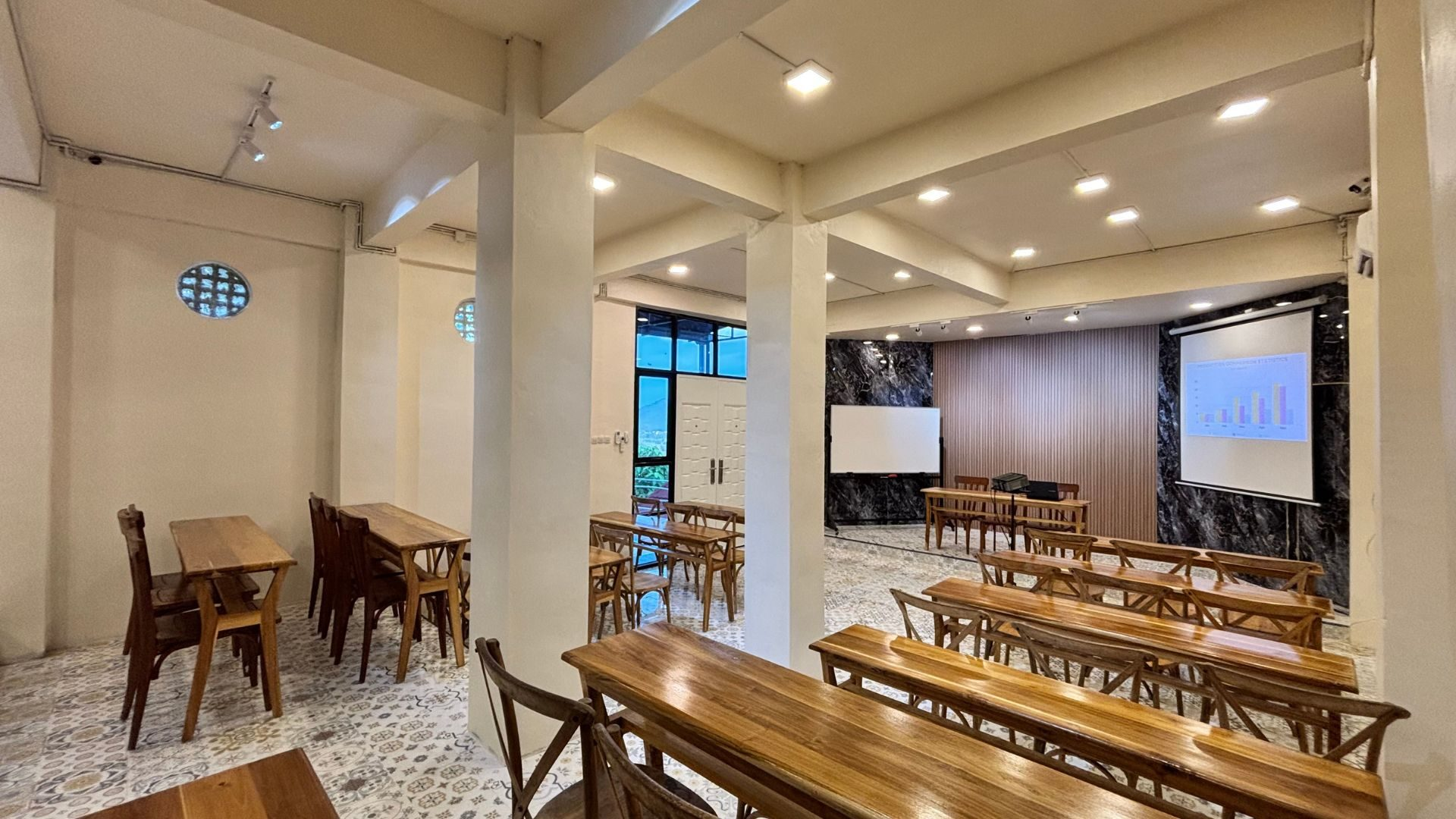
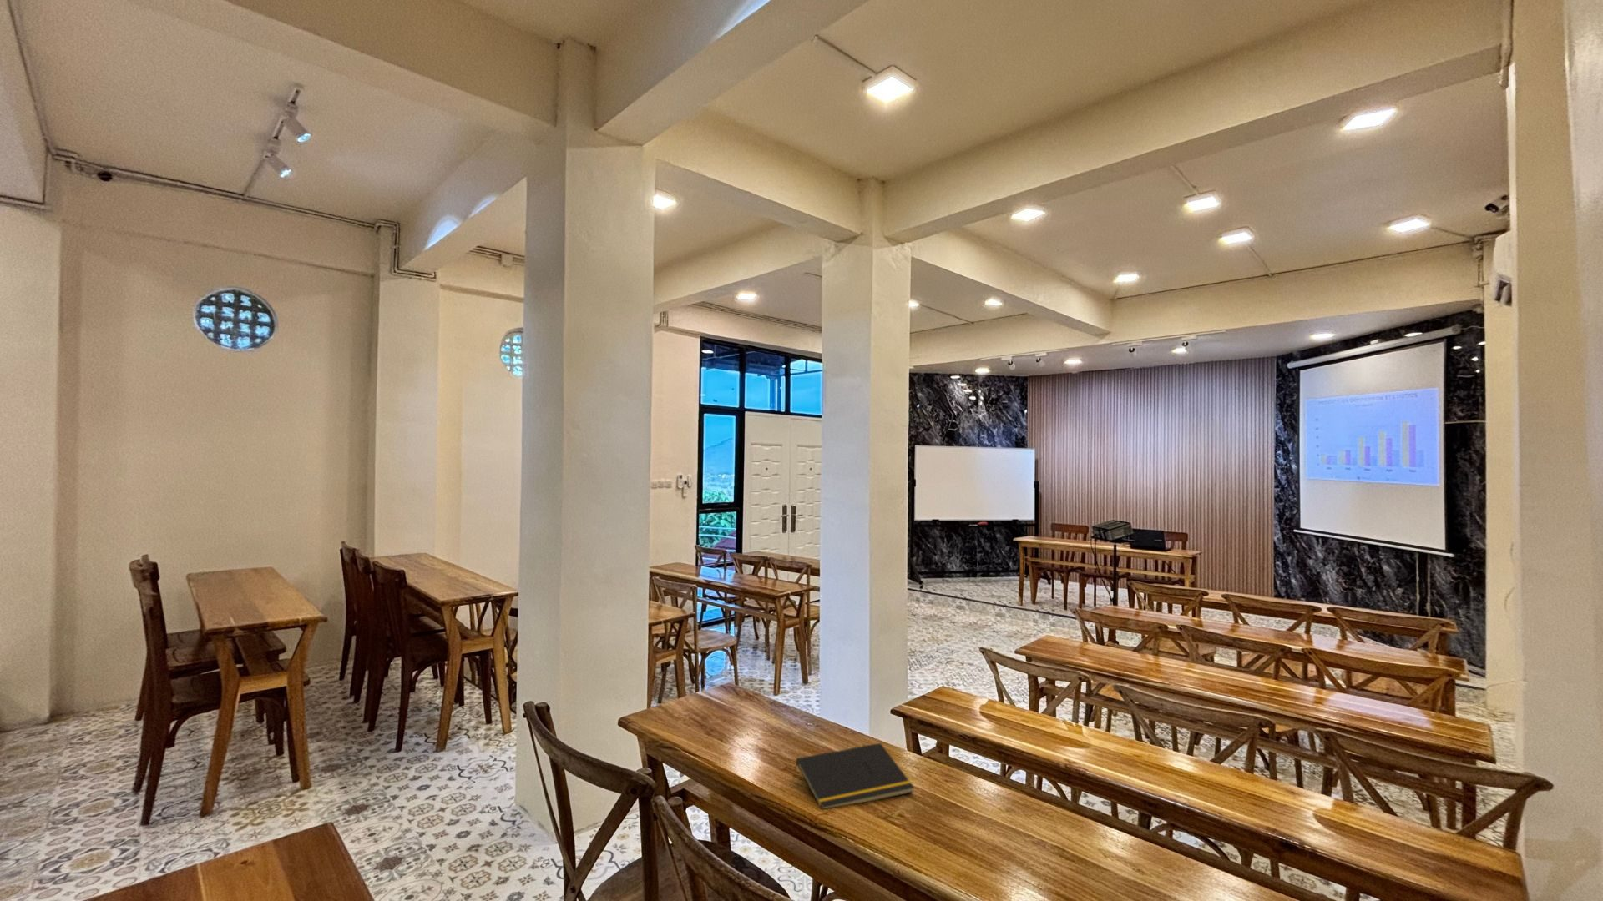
+ notepad (853, 774)
